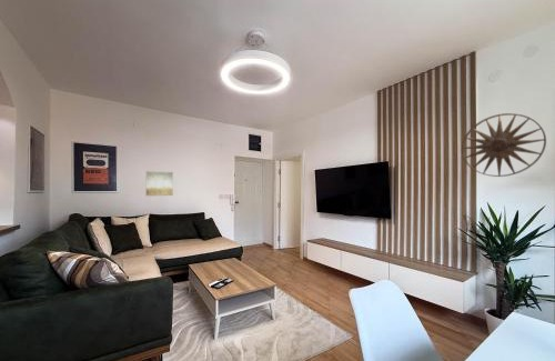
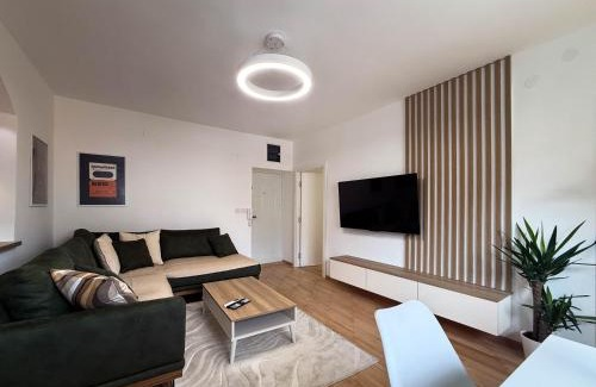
- wall art (159, 183)
- wall art (500, 144)
